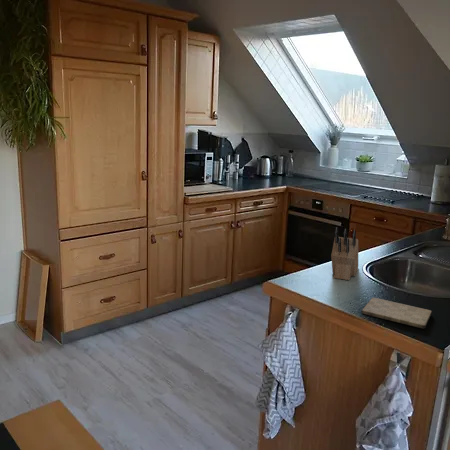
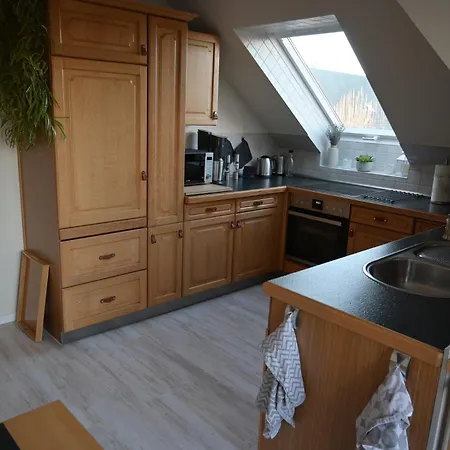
- knife block (346, 249)
- cutting board (396, 311)
